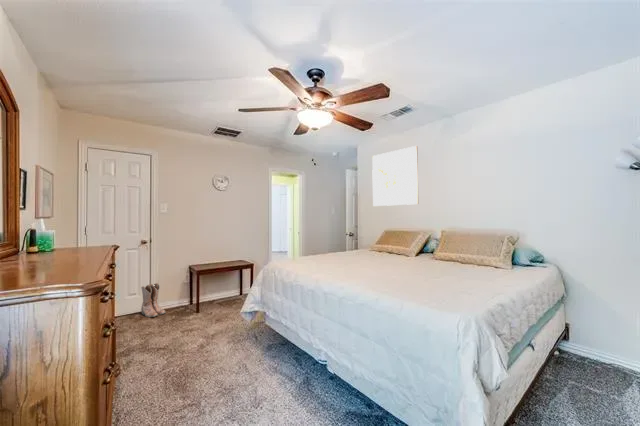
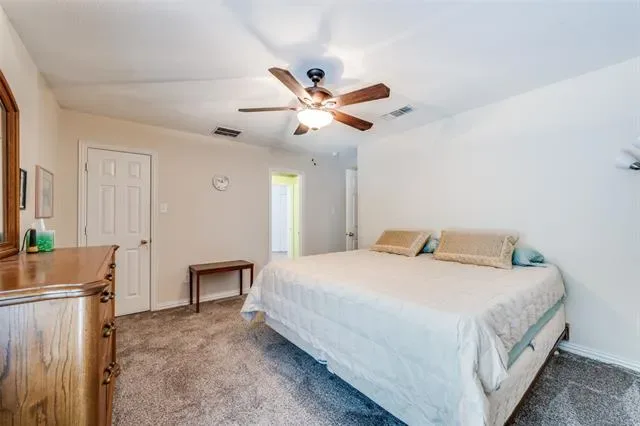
- wall art (393, 178)
- boots (153, 298)
